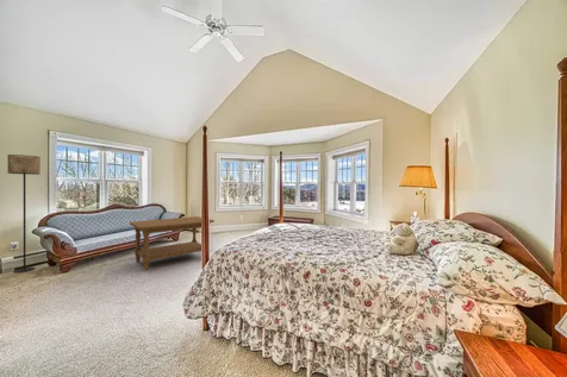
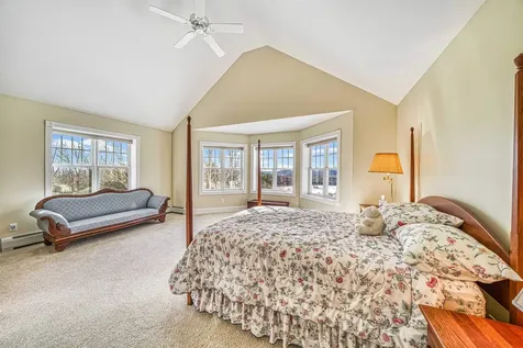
- coffee table (175, 244)
- floor lamp (24, 213)
